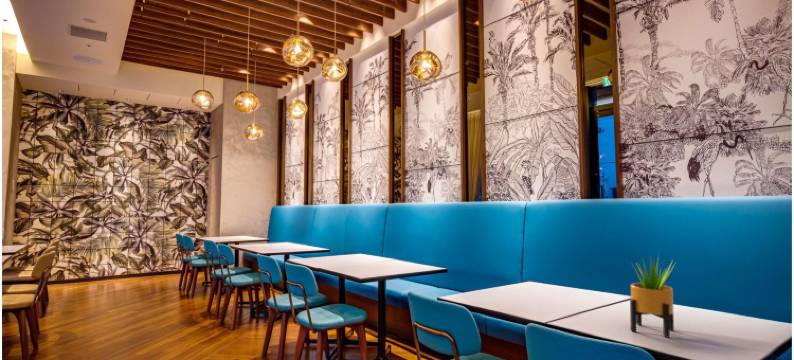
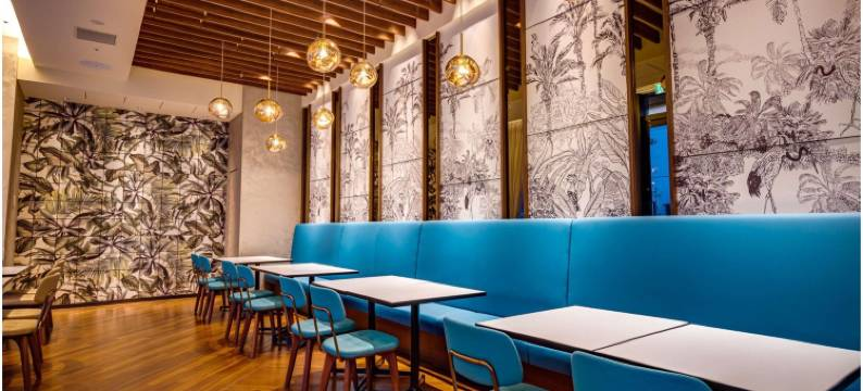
- potted plant (651, 292)
